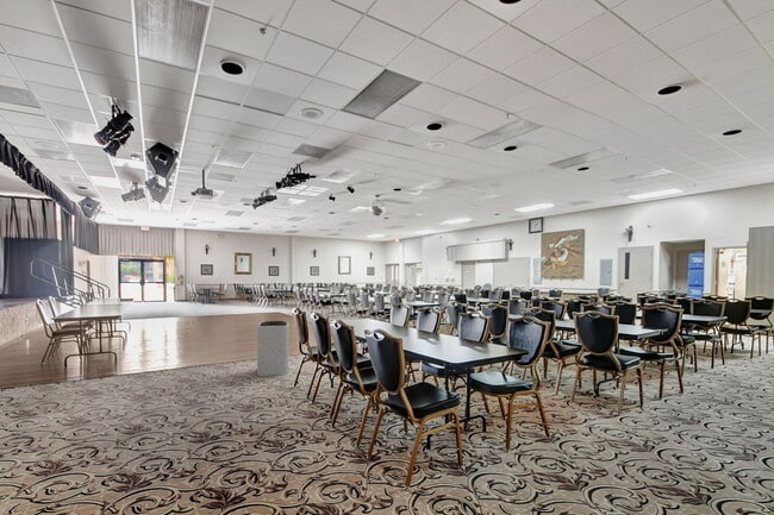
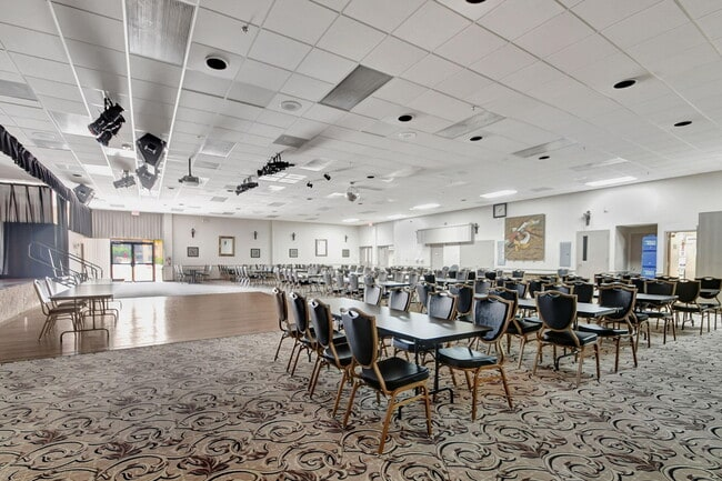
- trash can (273, 346)
